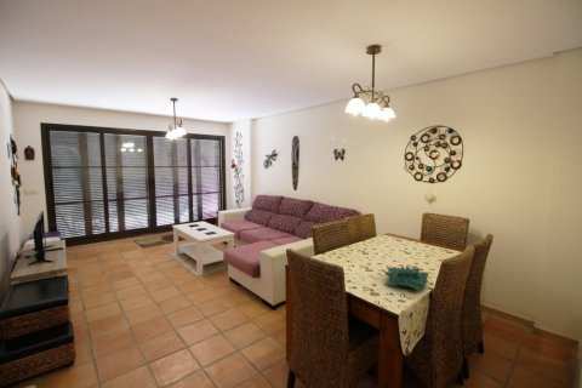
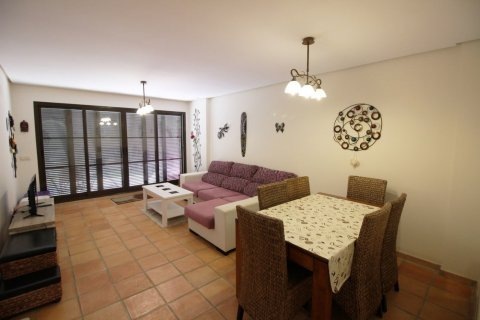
- decorative bowl (405, 276)
